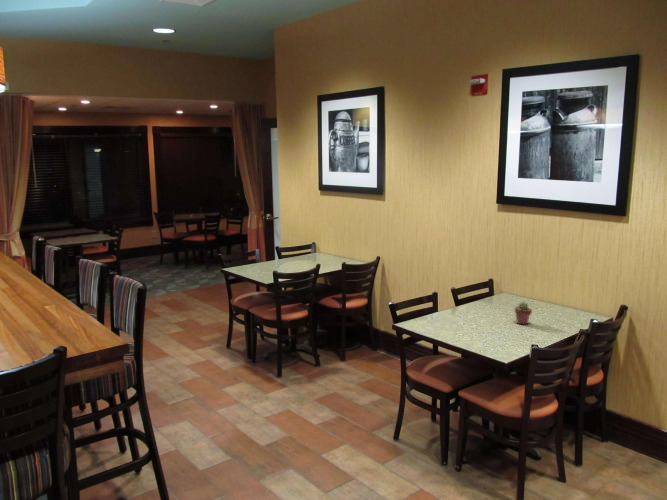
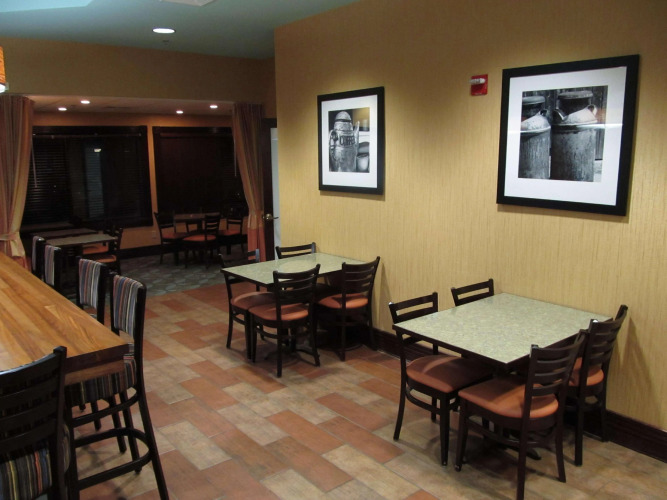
- potted succulent (523, 312)
